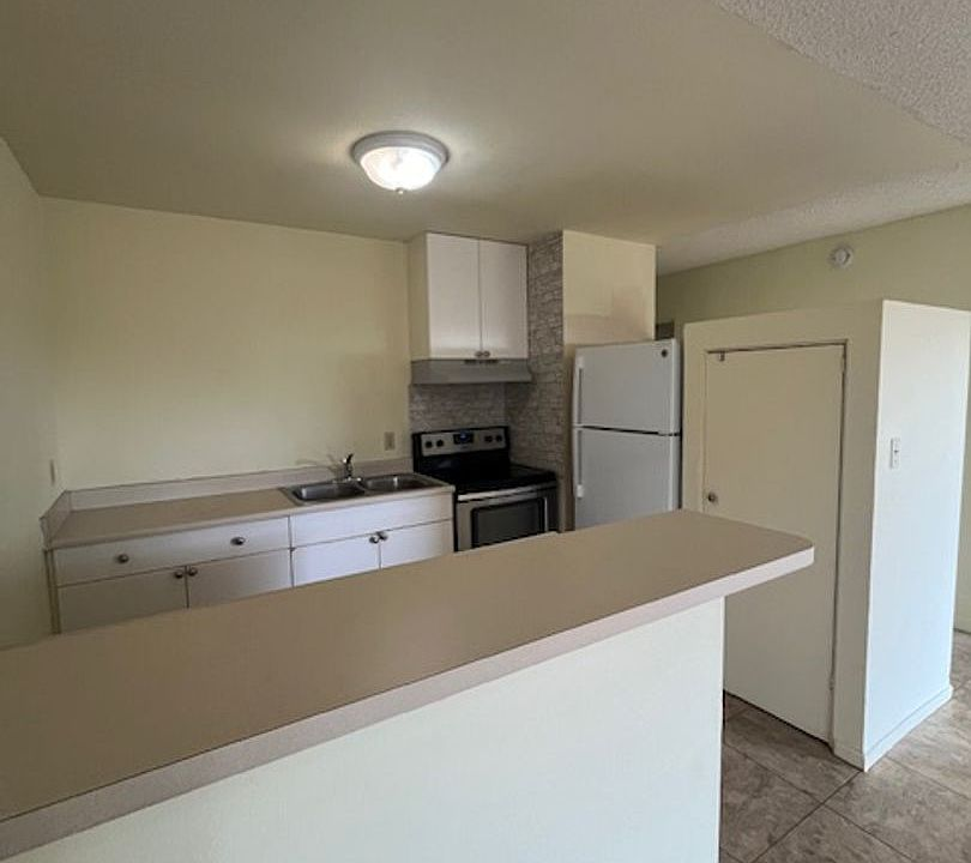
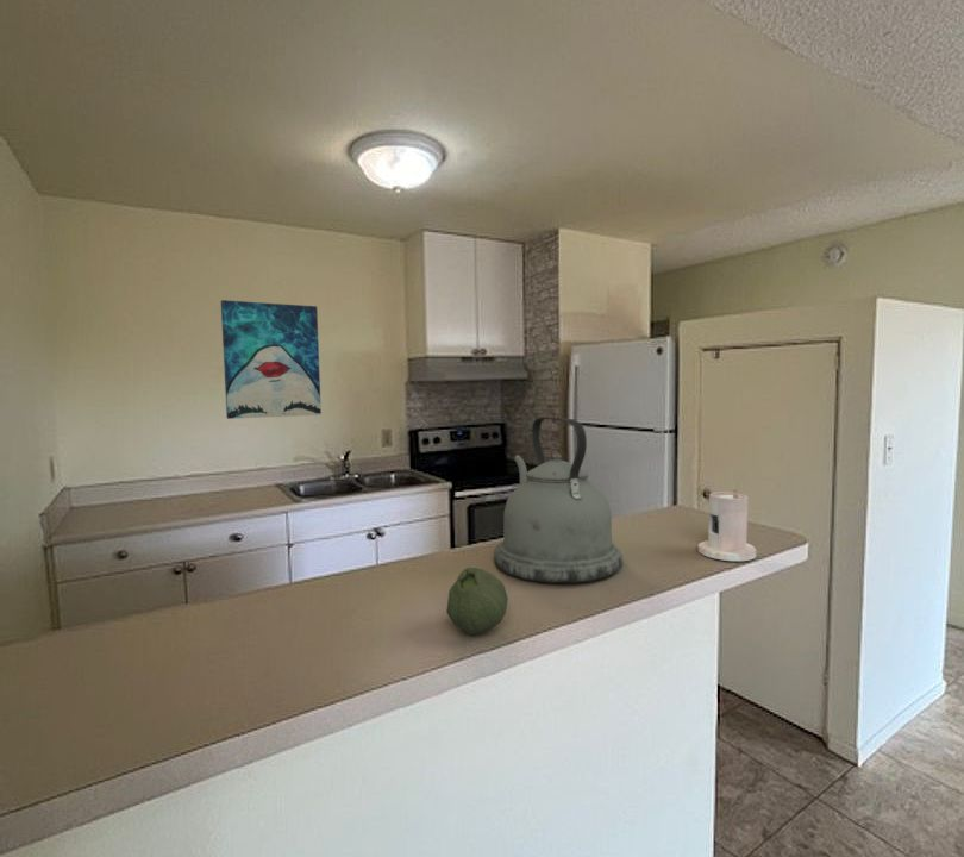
+ candle (727, 519)
+ fruit (477, 599)
+ wall art (273, 359)
+ kettle (550, 489)
